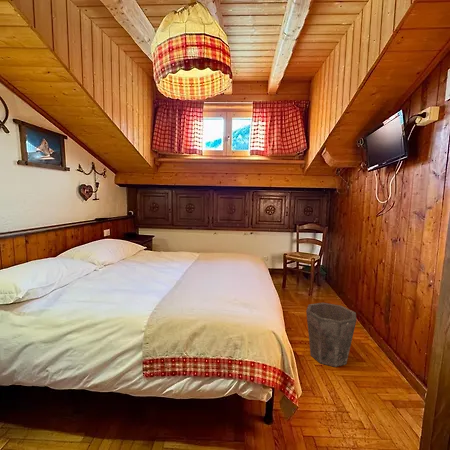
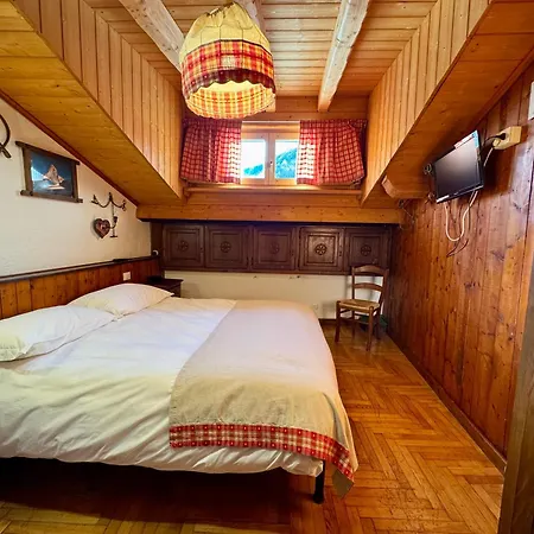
- waste bin (329, 333)
